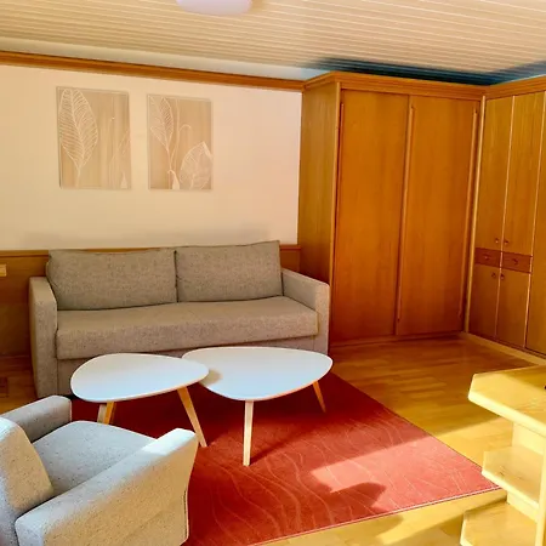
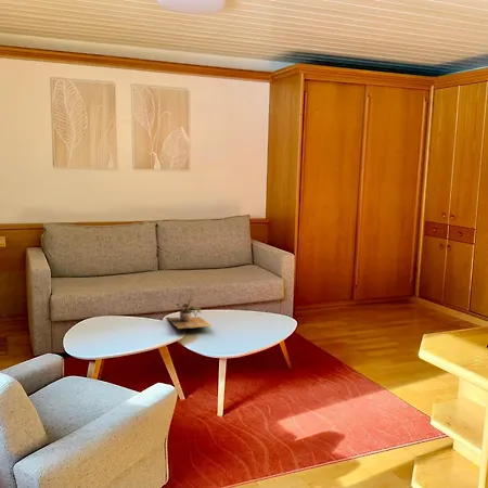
+ succulent plant (189, 311)
